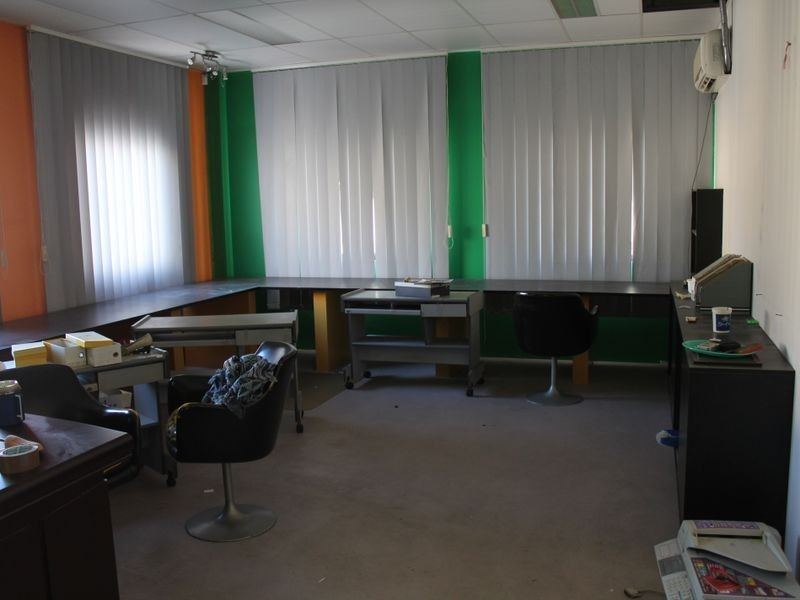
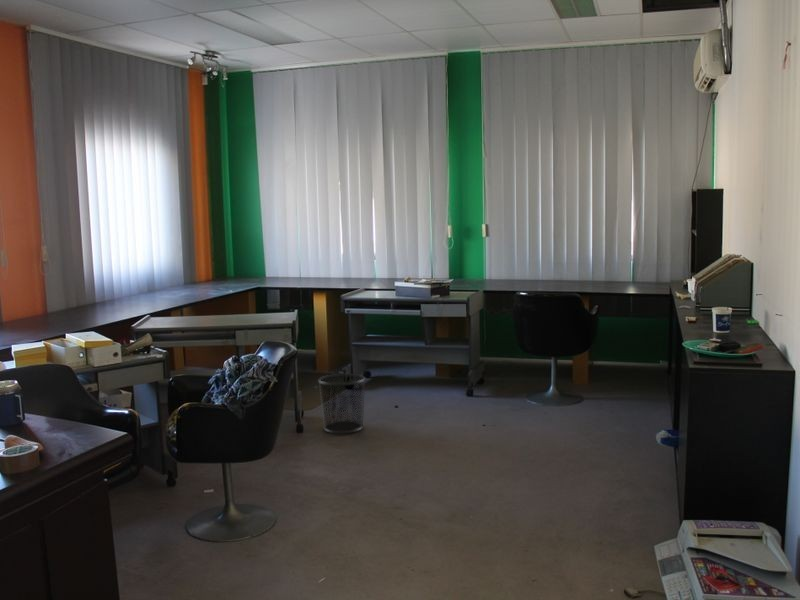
+ waste bin (342, 402)
